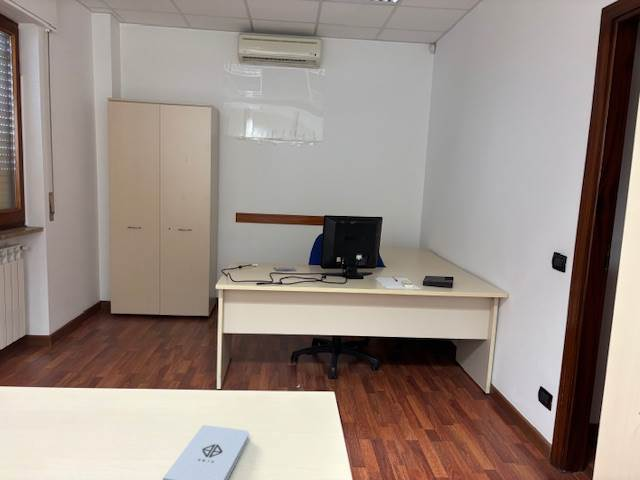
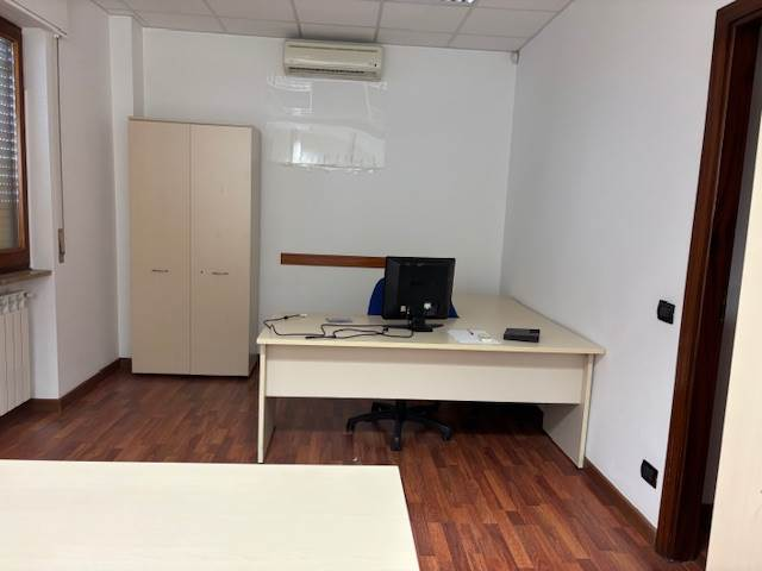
- notepad (210, 455)
